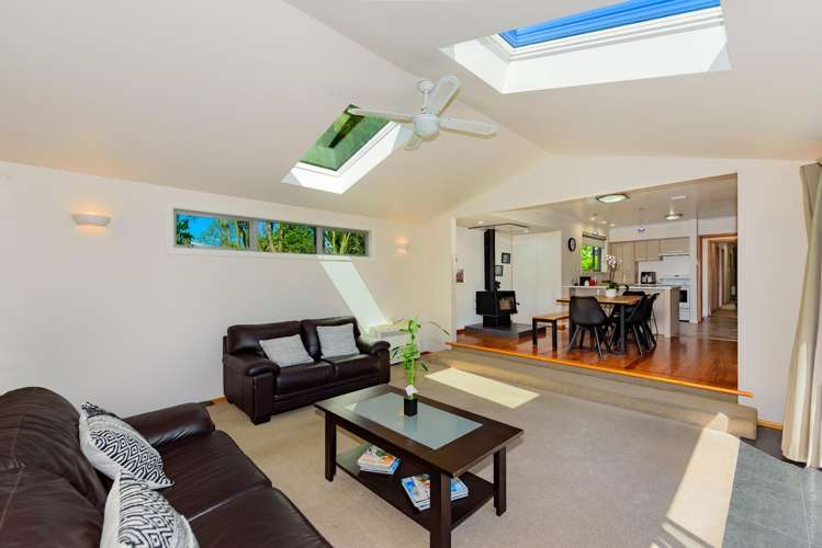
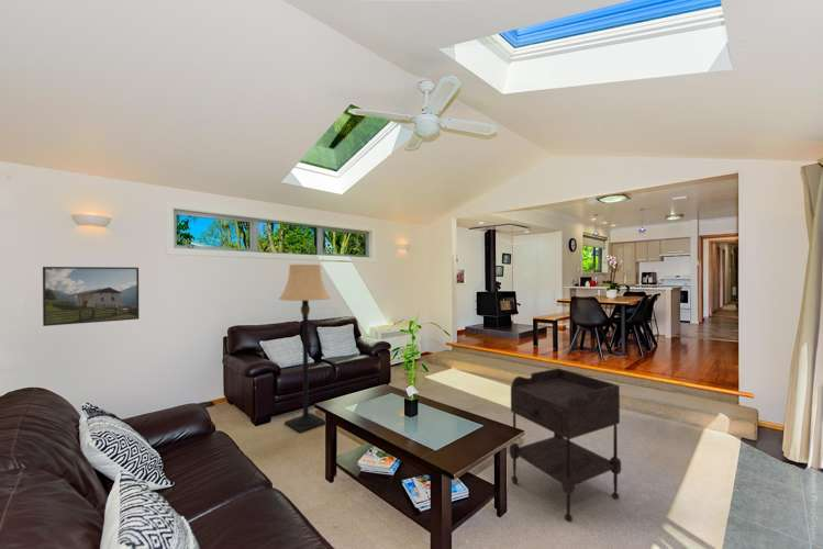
+ lamp (305, 344)
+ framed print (93, 294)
+ side table (560, 435)
